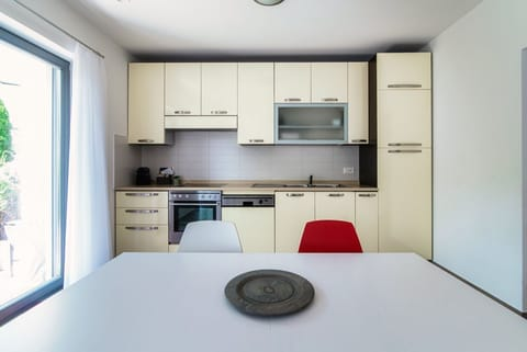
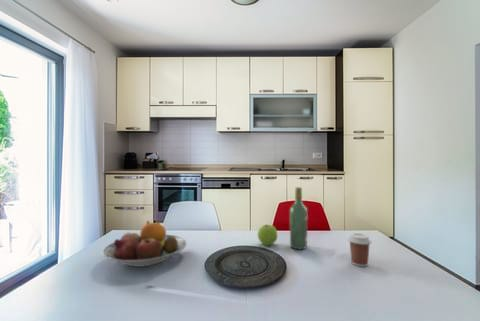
+ fruit bowl (146, 242)
+ apple (267, 234)
+ wine bottle (298, 217)
+ coffee cup (359, 249)
